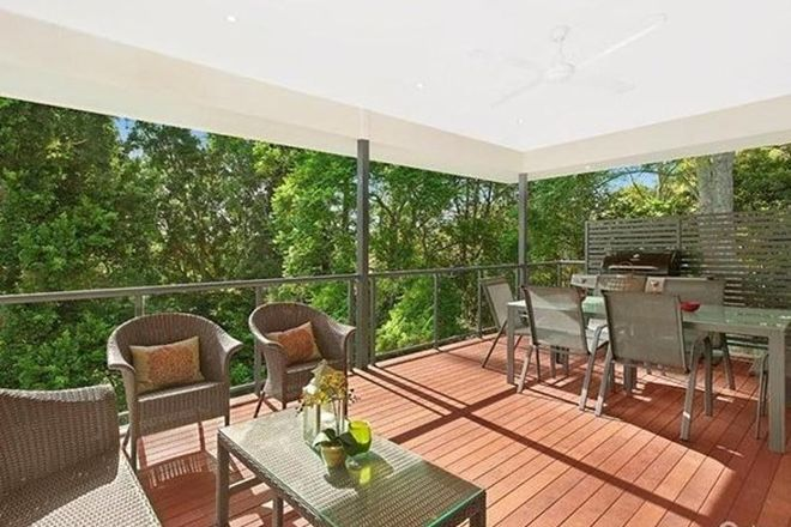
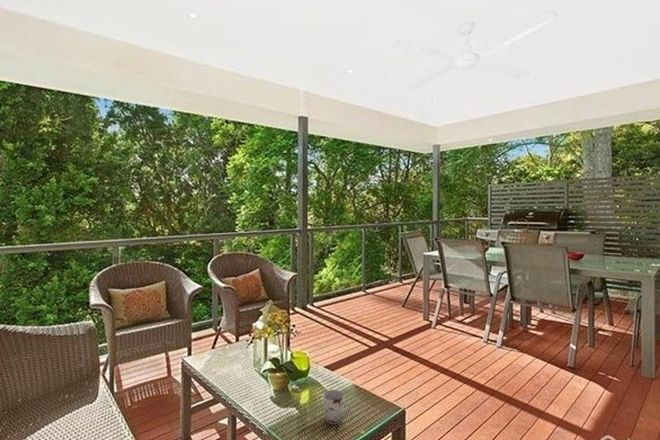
+ cup (337, 408)
